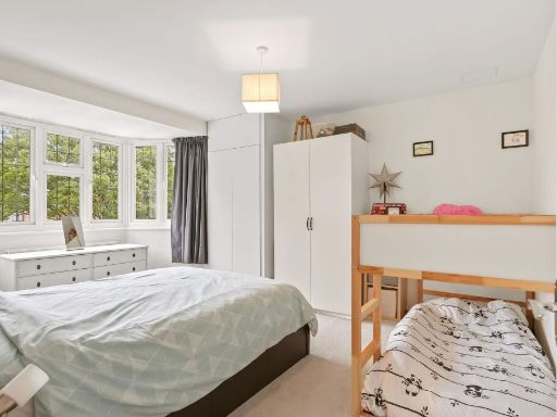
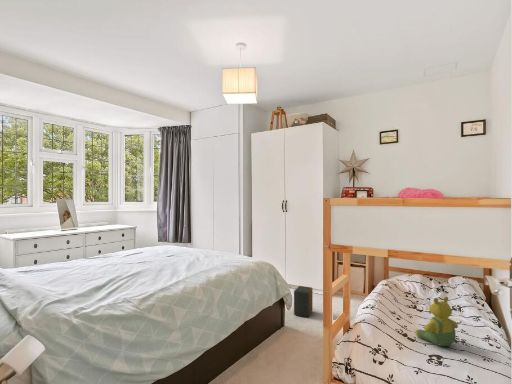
+ speaker (303, 301)
+ teddy bear (435, 318)
